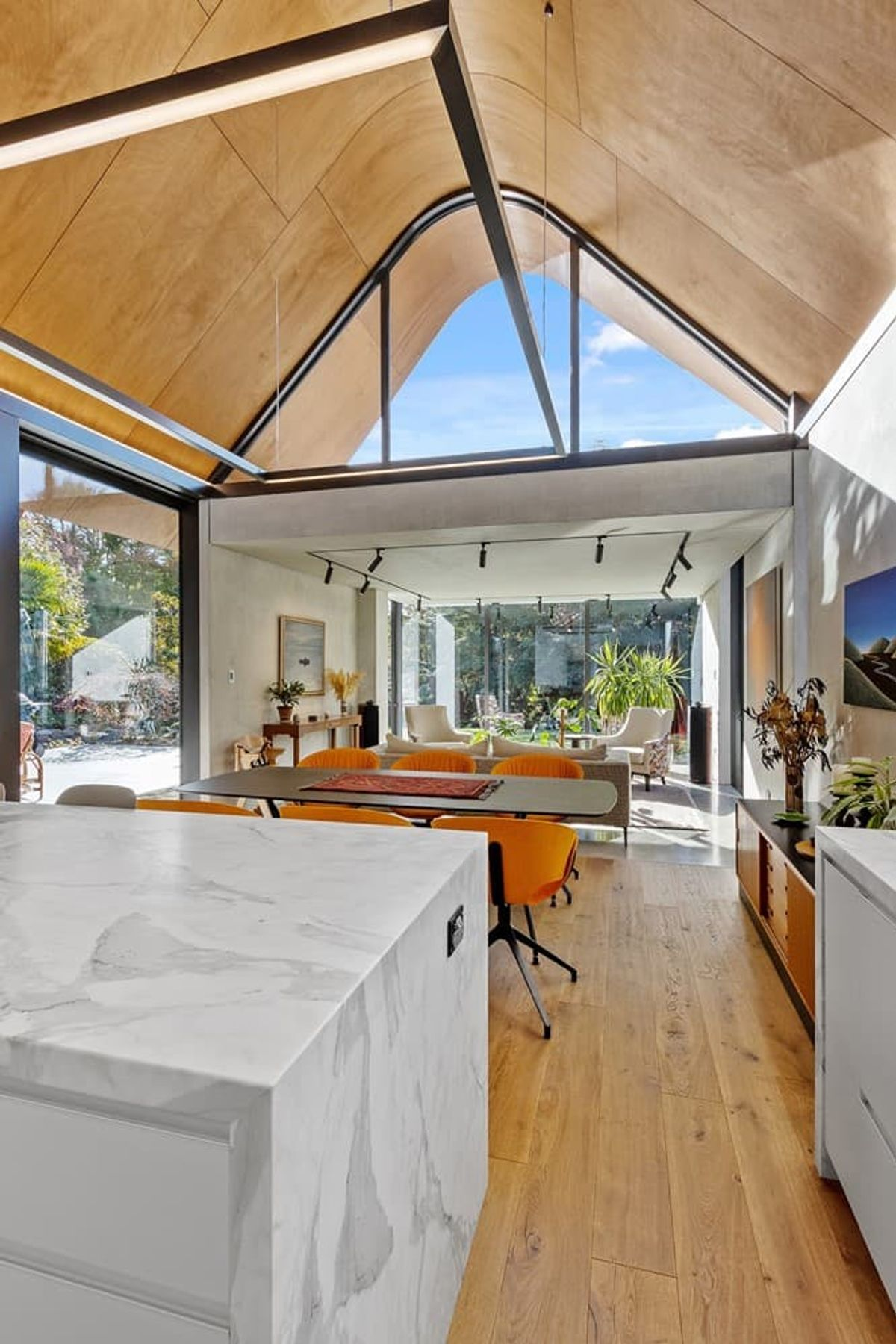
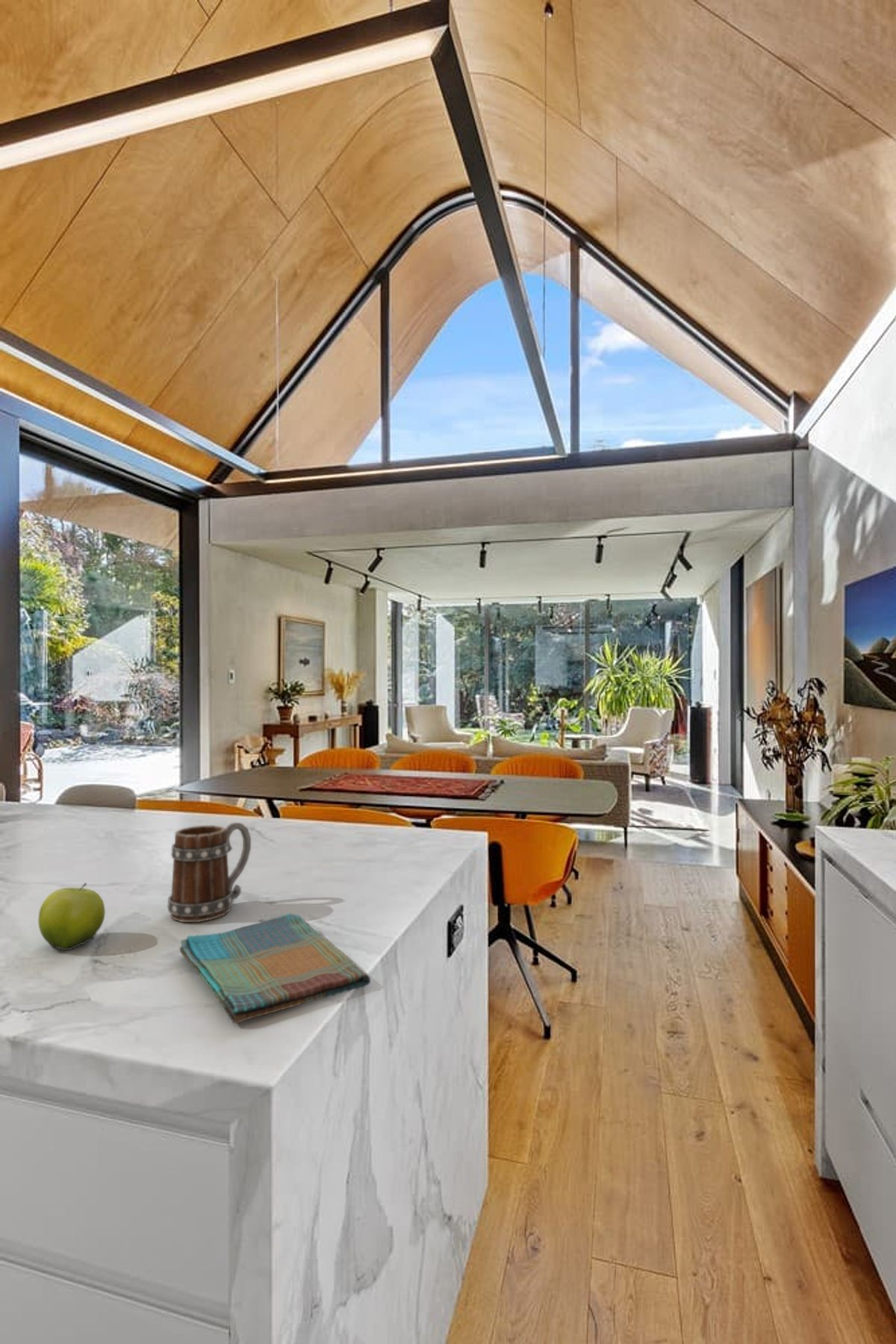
+ fruit (72, 914)
+ mug (212, 868)
+ dish towel (270, 959)
